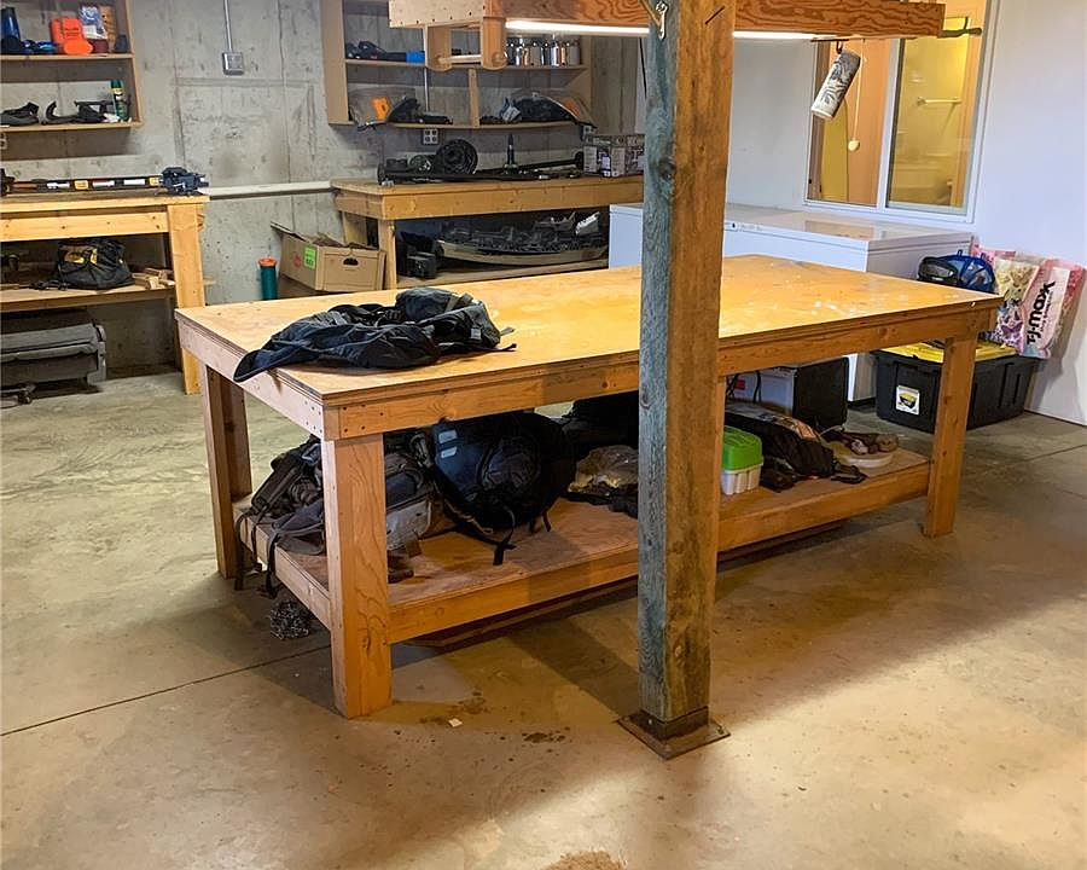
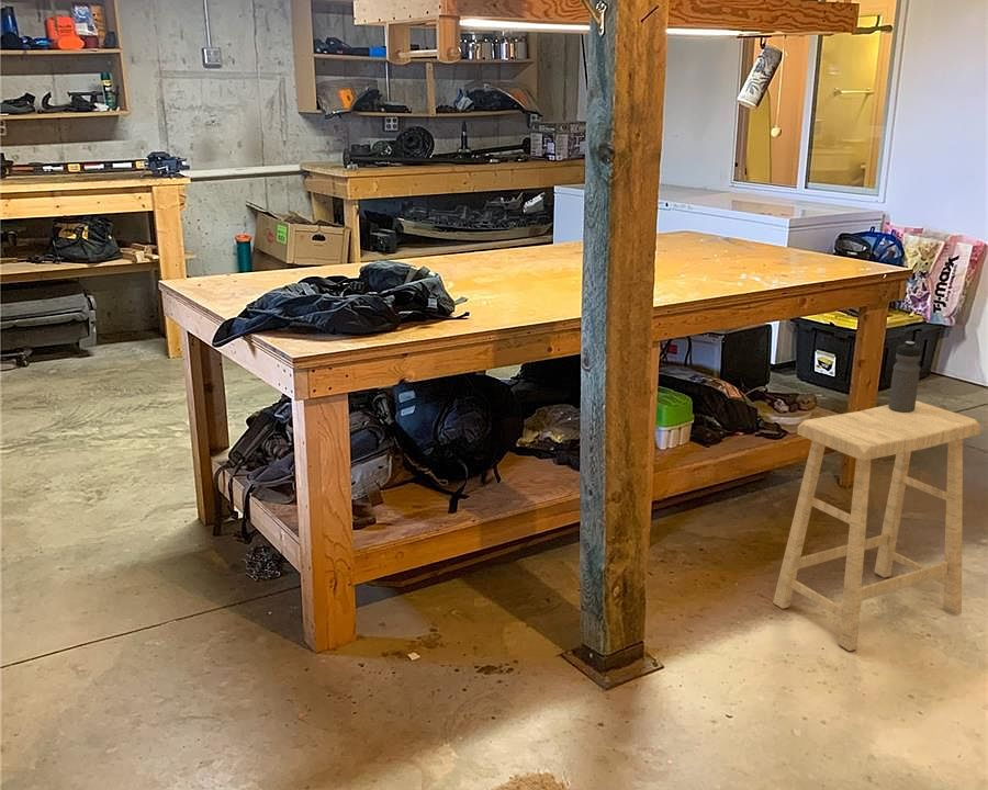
+ water bottle (906, 374)
+ stool (884, 519)
